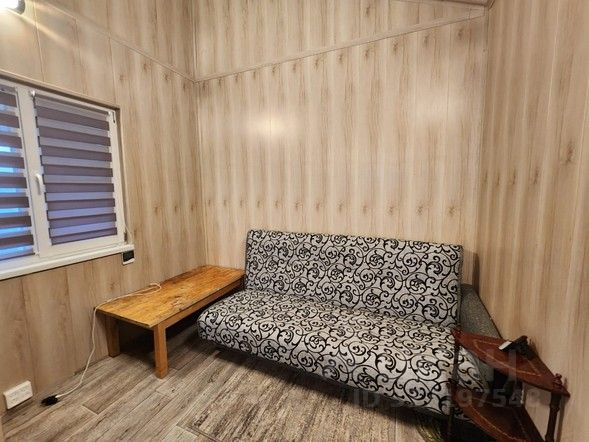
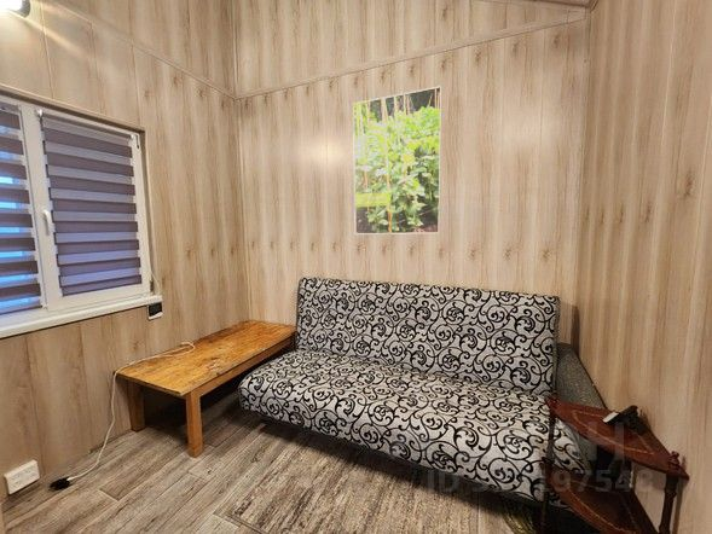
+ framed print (394, 166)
